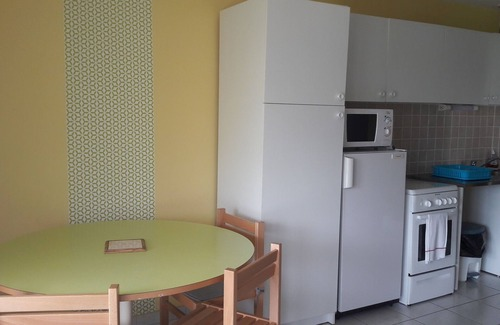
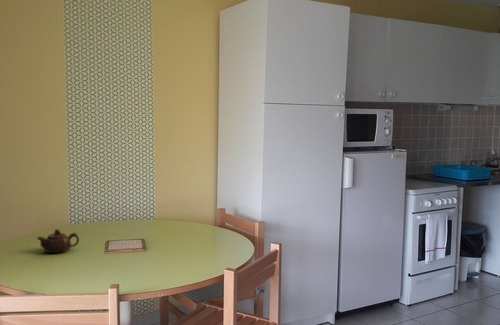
+ teapot (58, 239)
